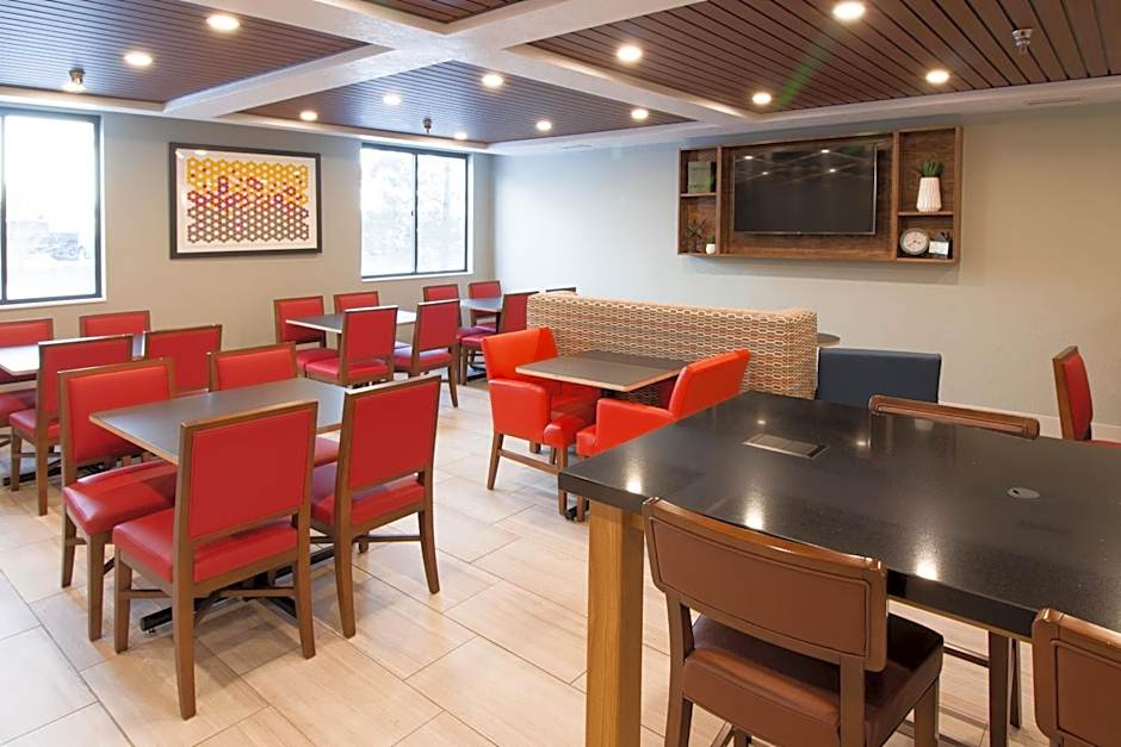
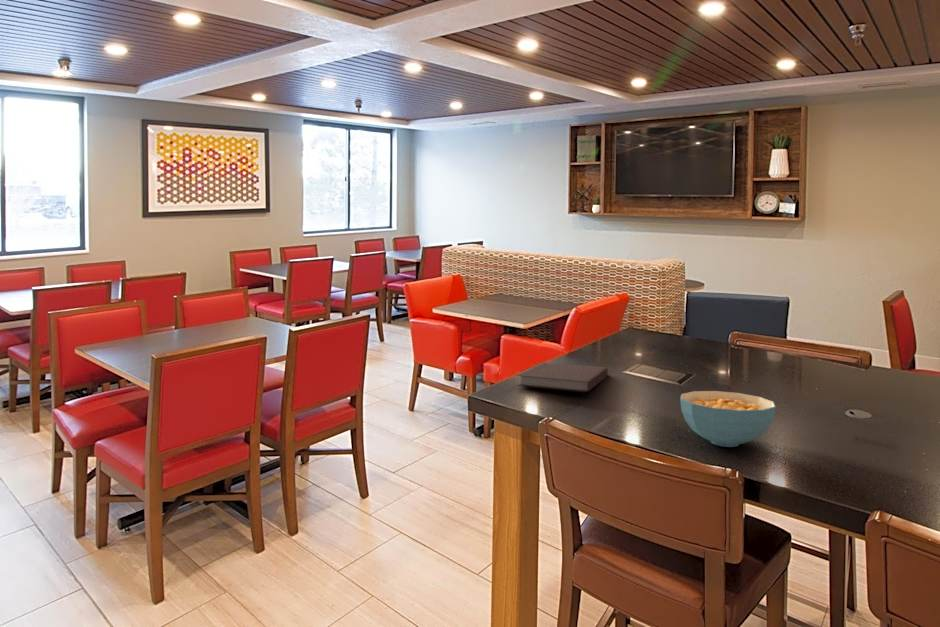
+ cereal bowl (725, 421)
+ notebook (563, 376)
